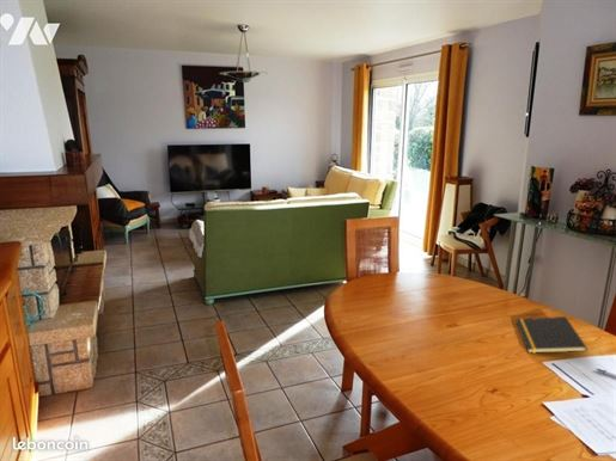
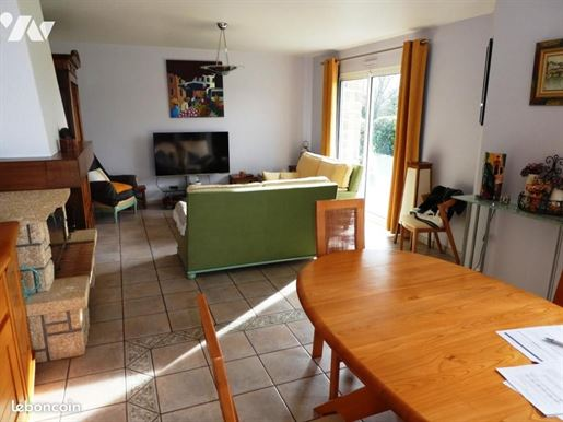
- notepad (548, 333)
